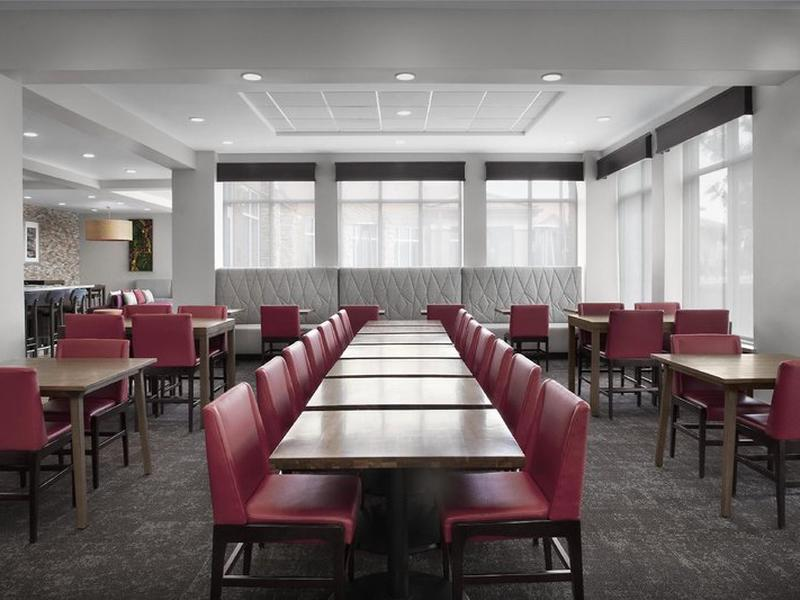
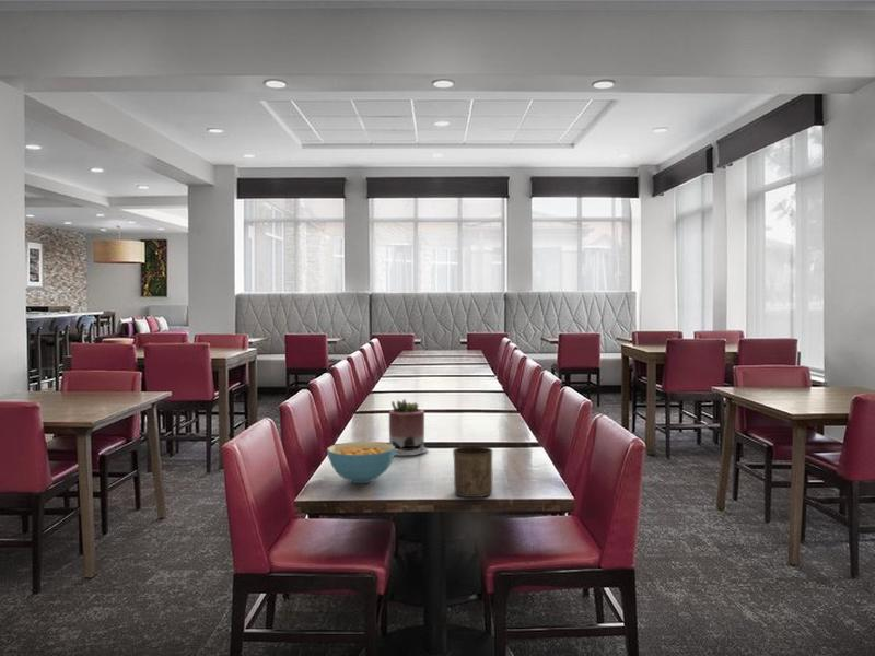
+ succulent planter (405, 424)
+ cereal bowl (361, 464)
+ cup (472, 471)
